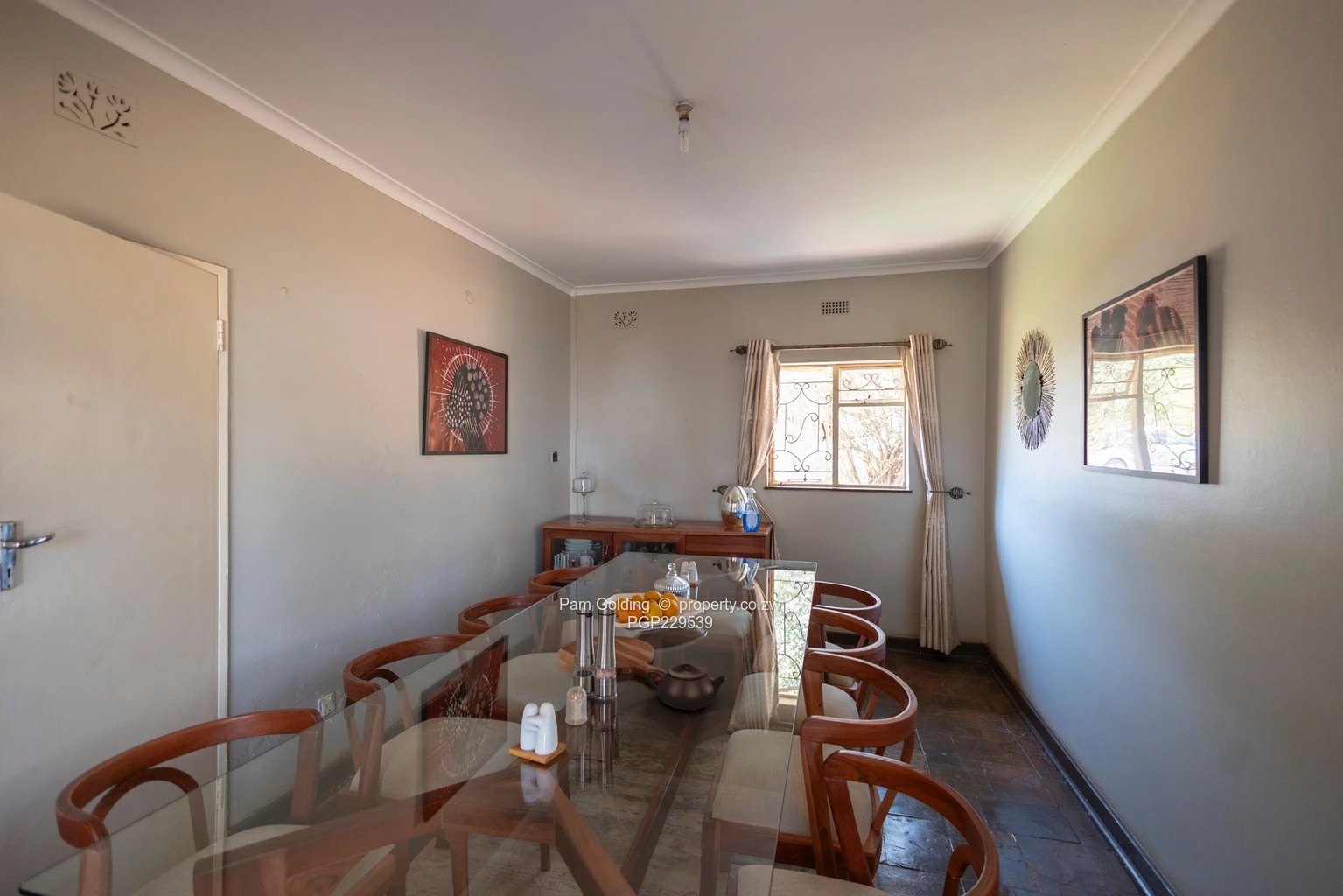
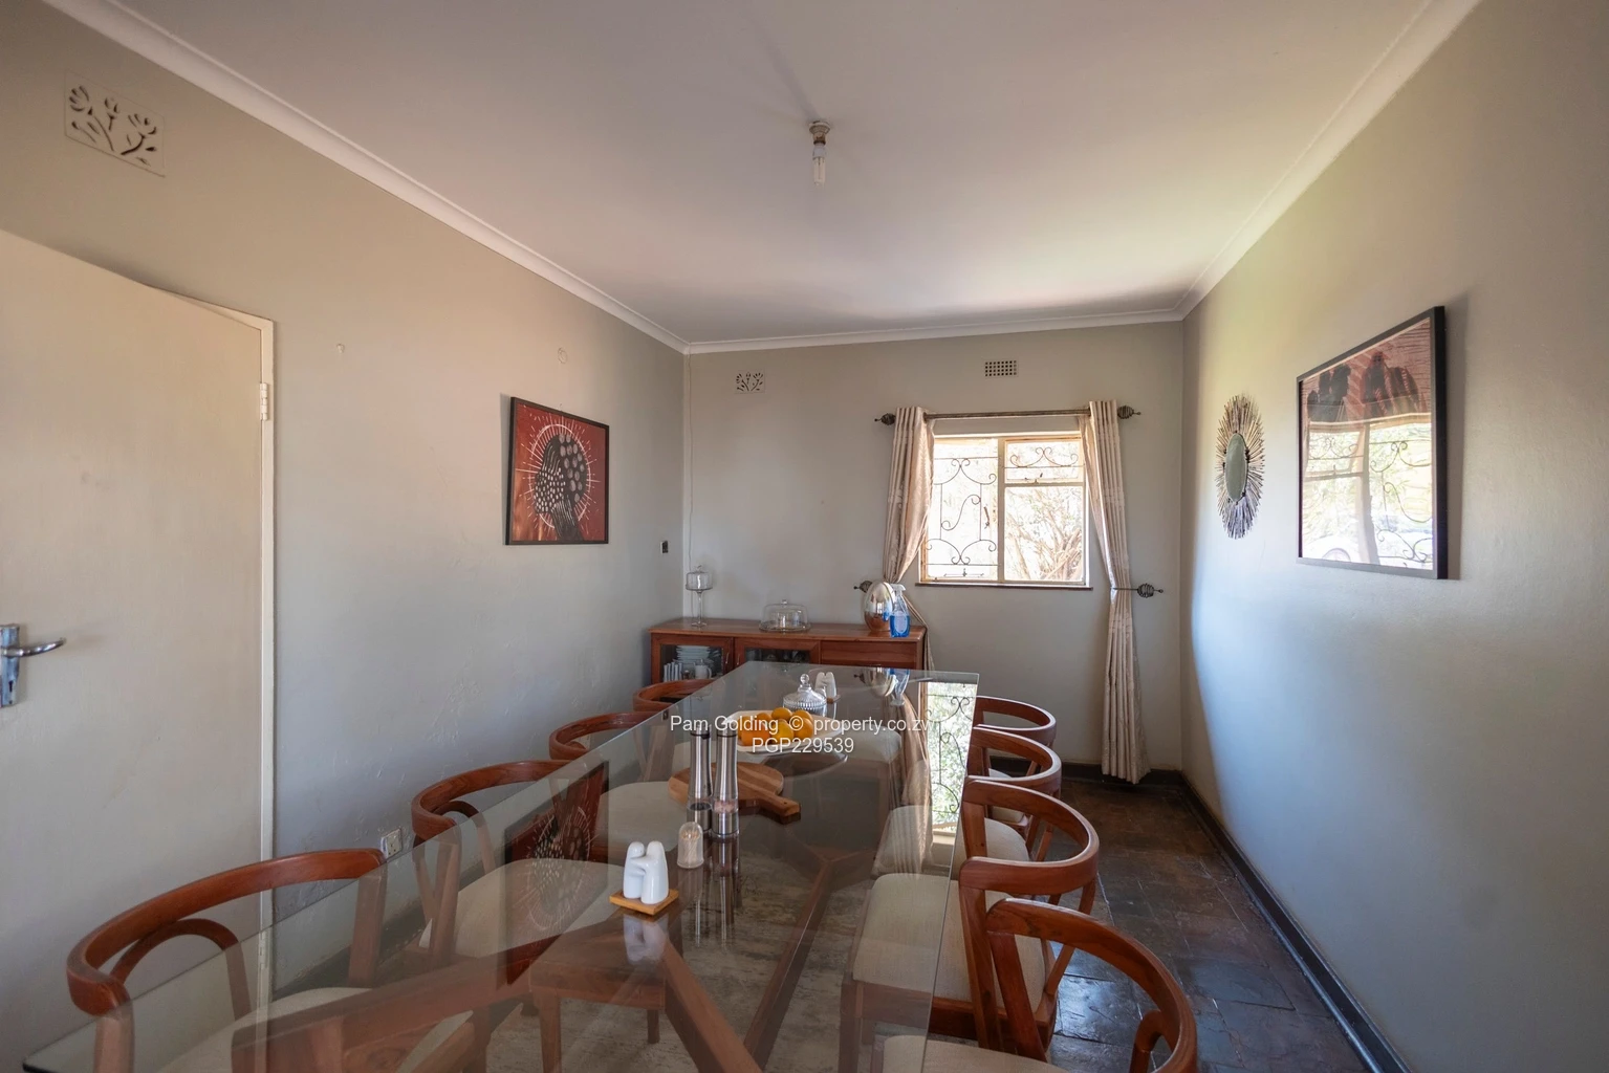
- teapot (686, 681)
